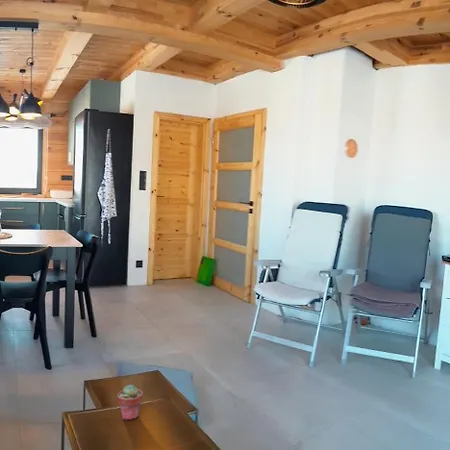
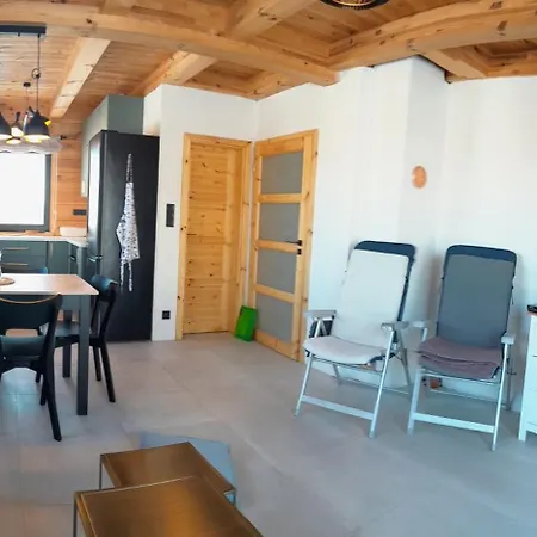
- potted succulent (130, 400)
